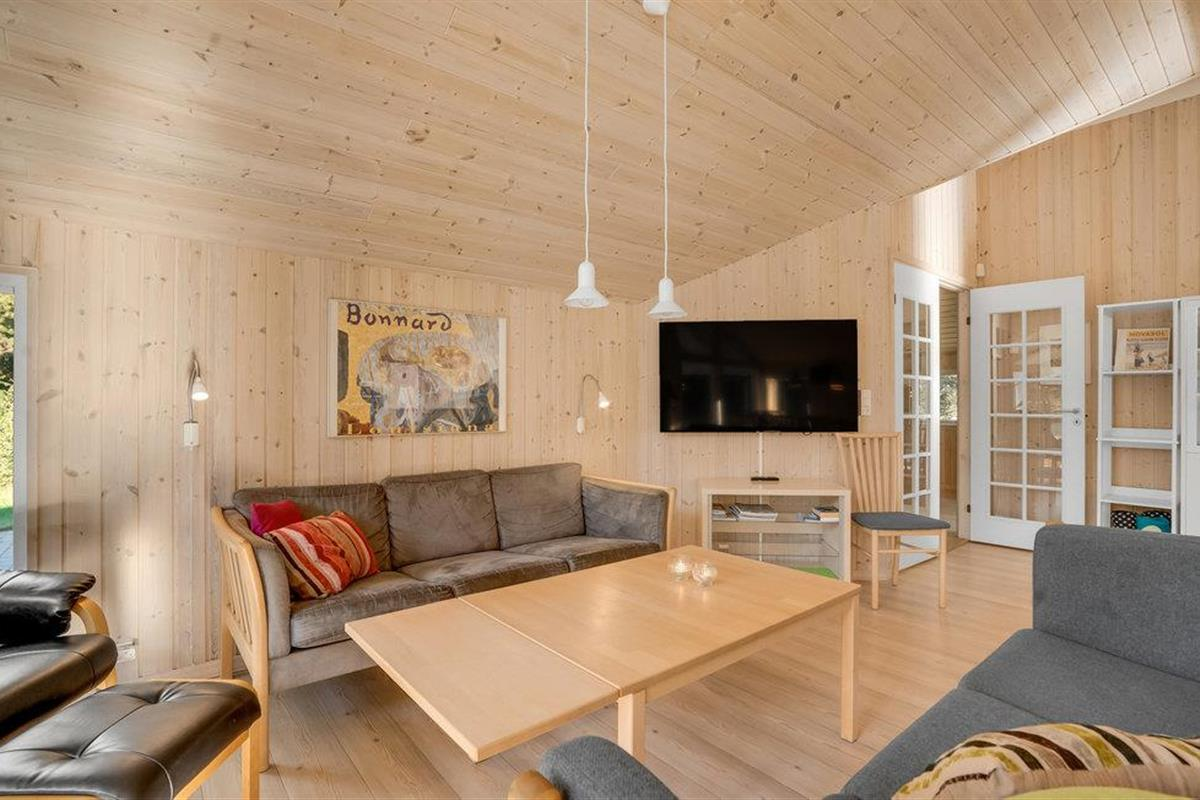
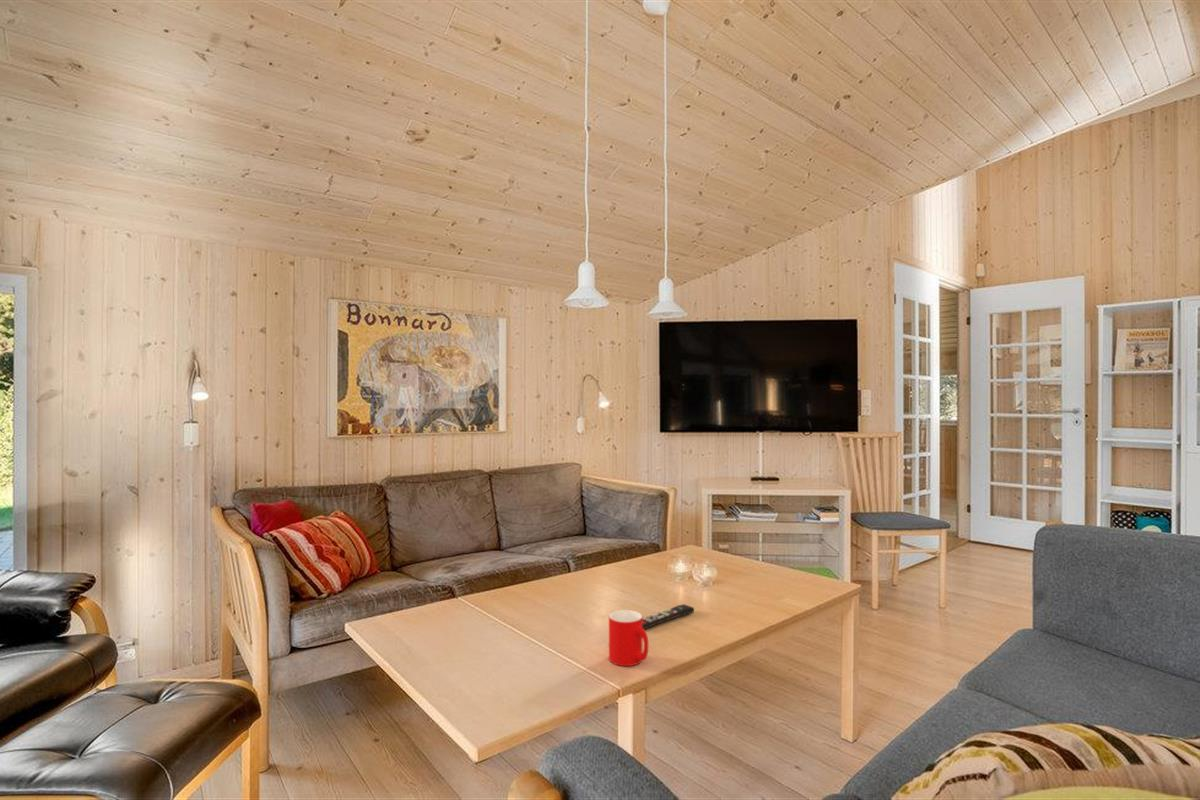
+ remote control (664, 616)
+ cup (630, 639)
